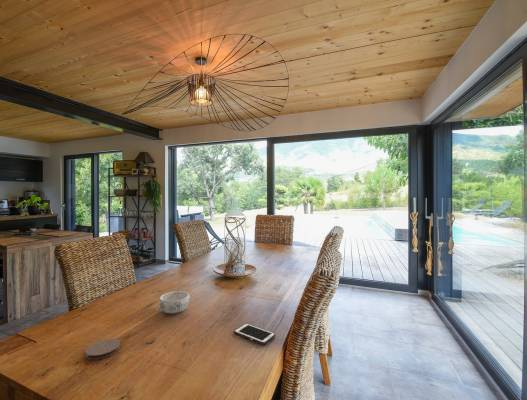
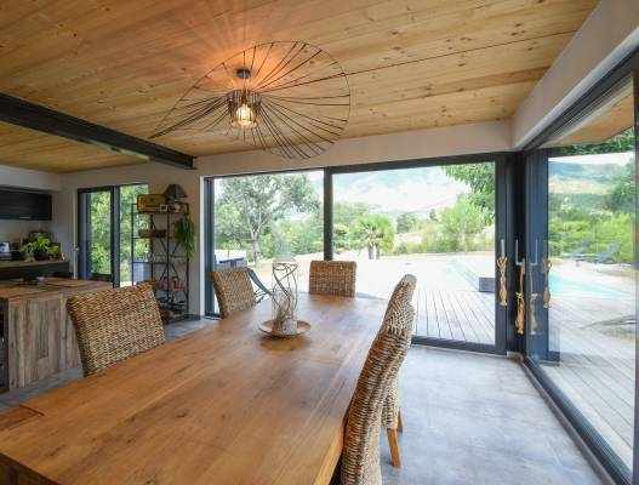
- coaster (103, 348)
- cell phone (254, 333)
- decorative bowl (172, 303)
